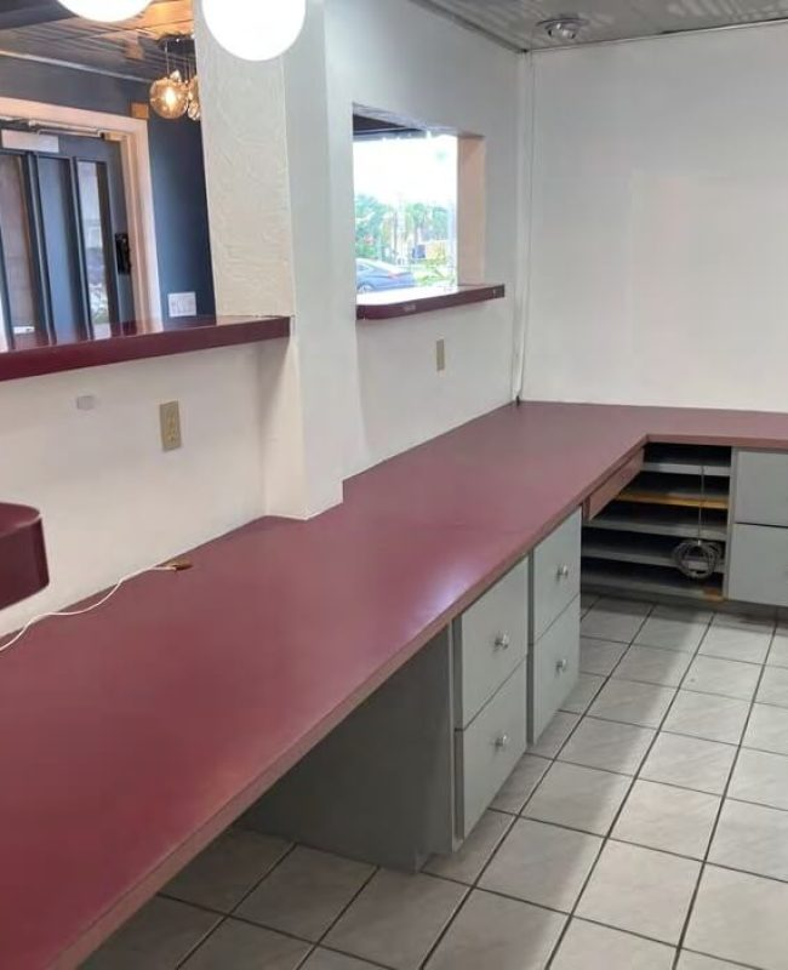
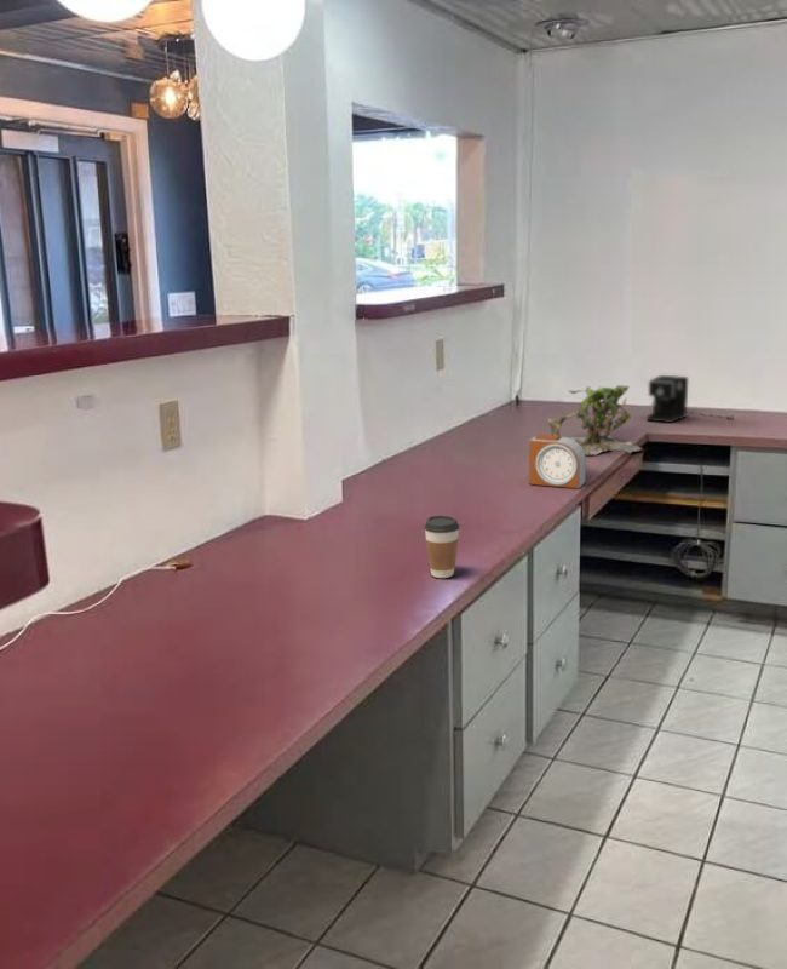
+ coffee cup (442, 546)
+ coffee maker (687, 399)
+ alarm clock (556, 459)
+ plant (593, 417)
